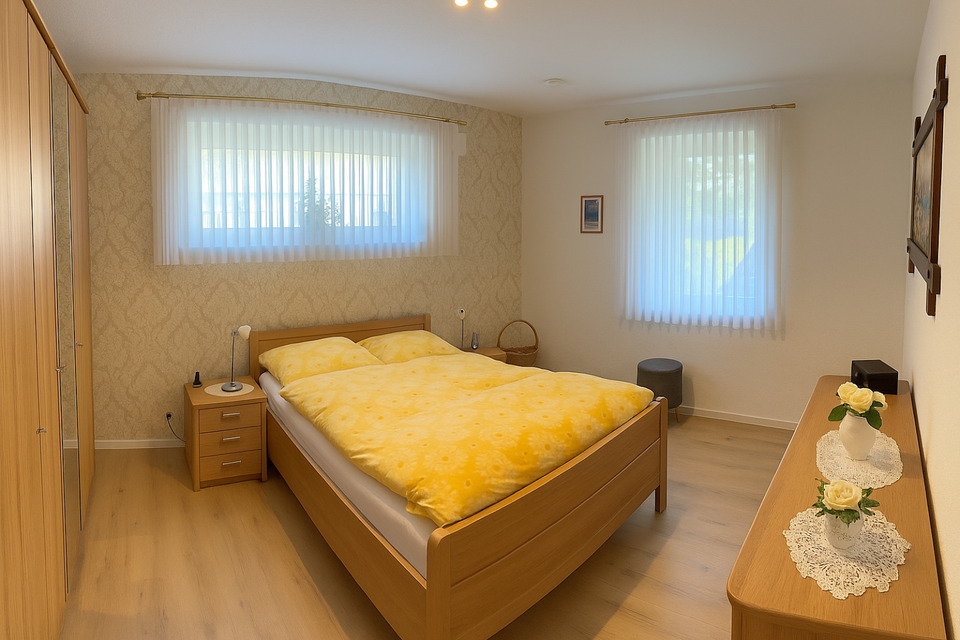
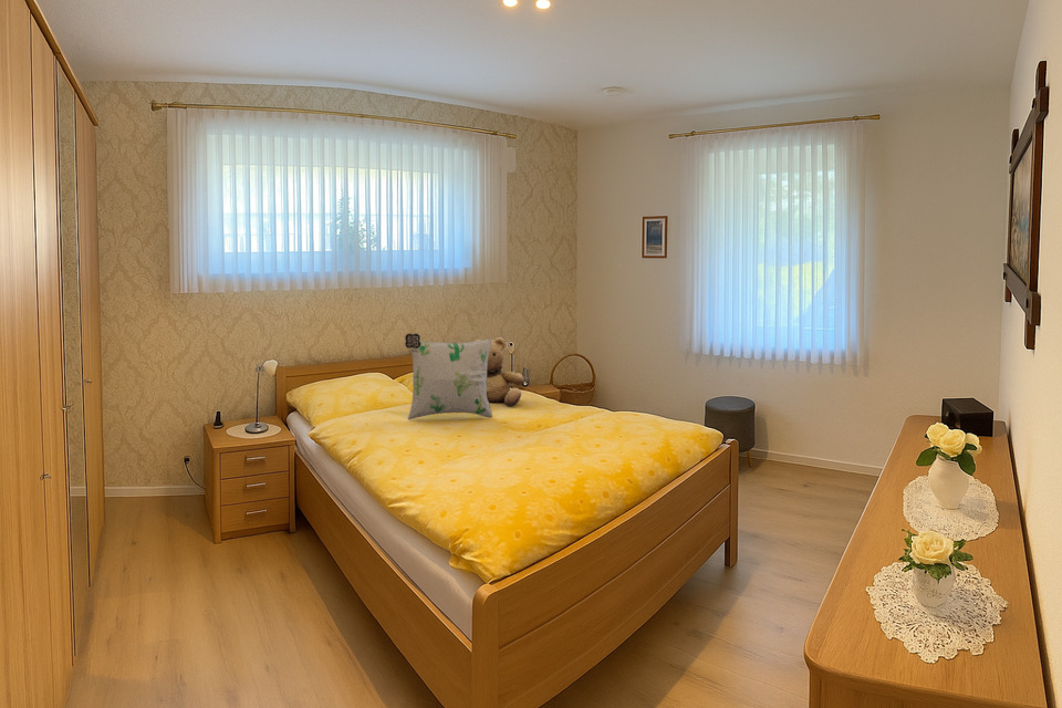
+ decorative pillow (449, 376)
+ teddy bear (492, 369)
